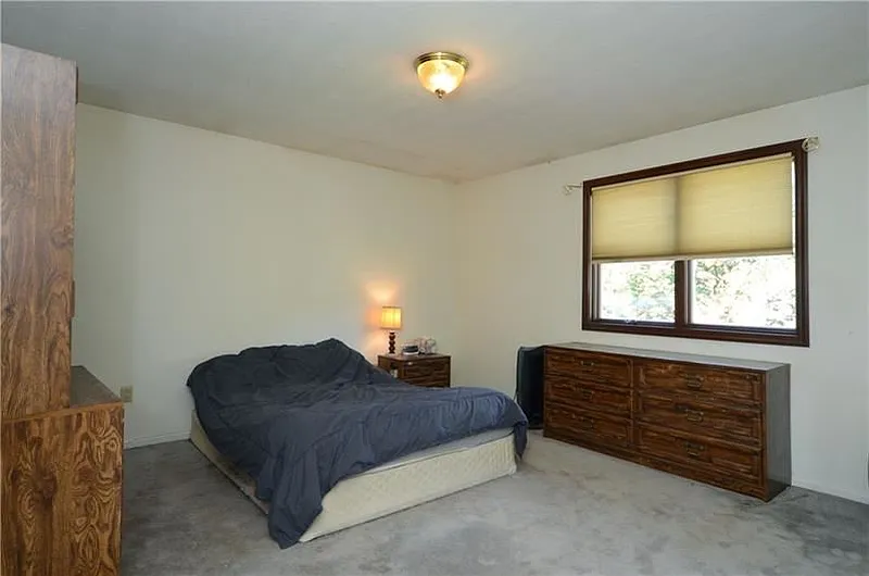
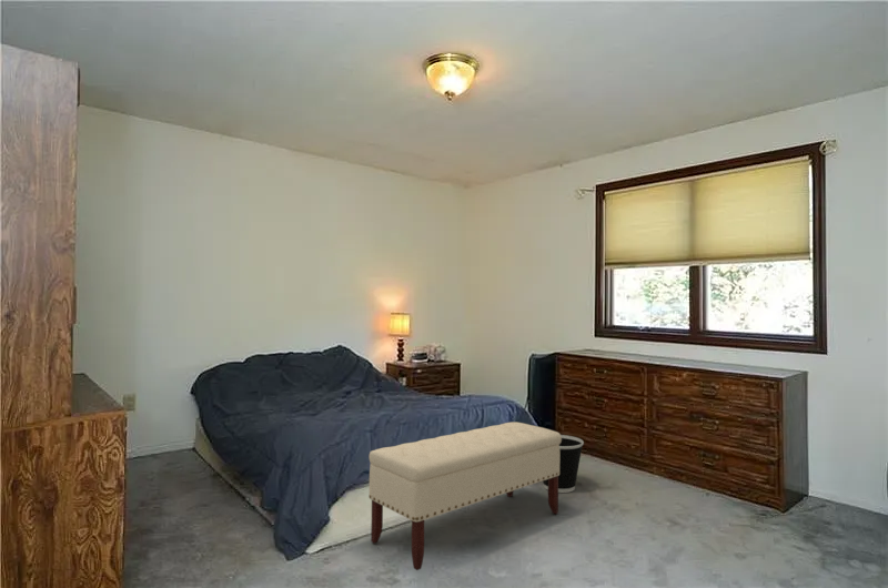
+ bench (471, 483)
+ wastebasket (559, 464)
